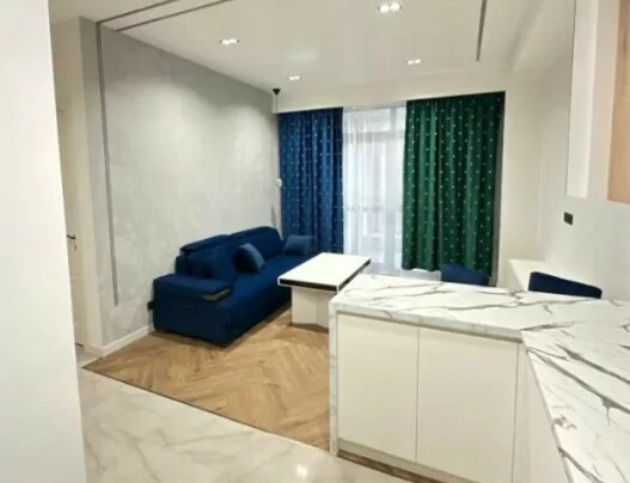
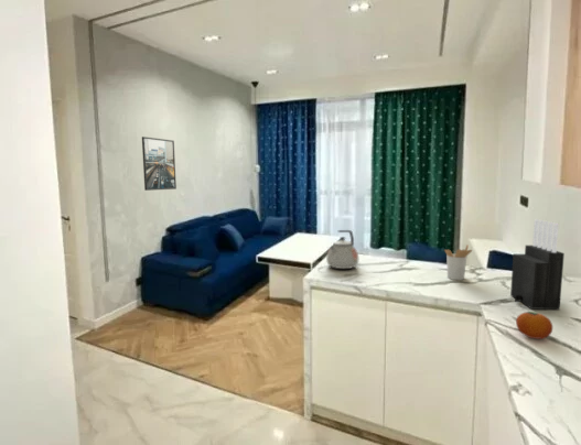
+ knife block (534, 262)
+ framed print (160, 164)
+ utensil holder (459, 262)
+ fruit (534, 325)
+ kettle (342, 248)
